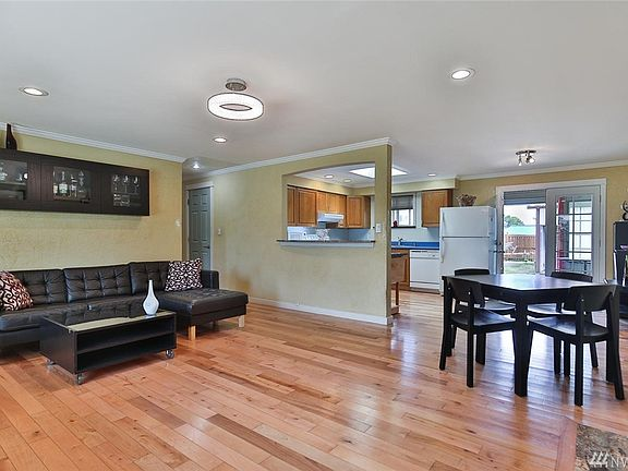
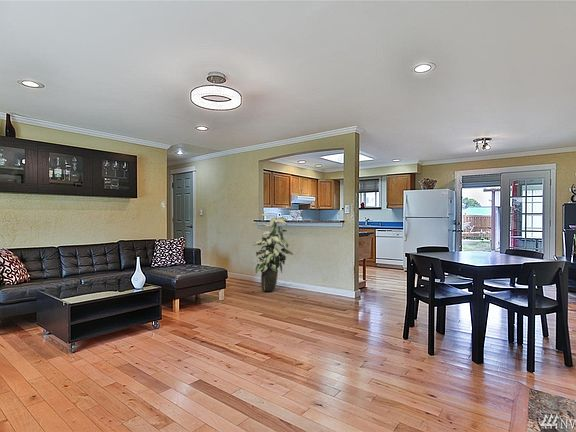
+ indoor plant (270, 252)
